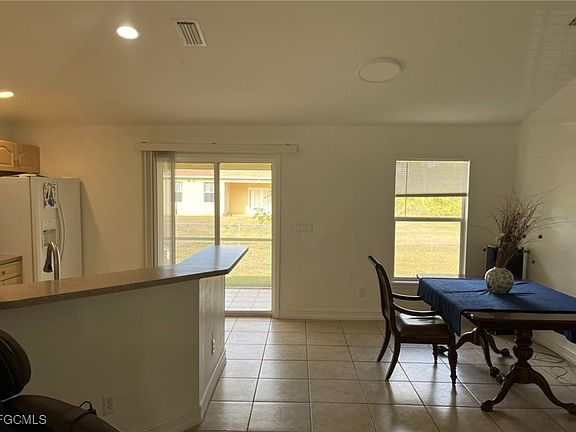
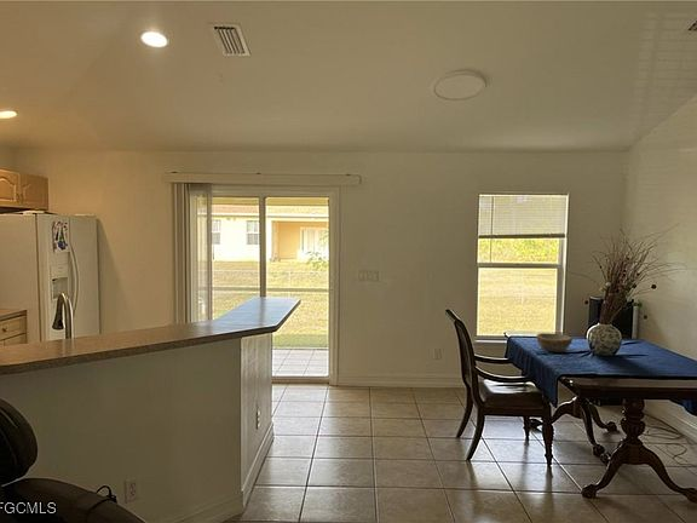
+ bowl (553, 343)
